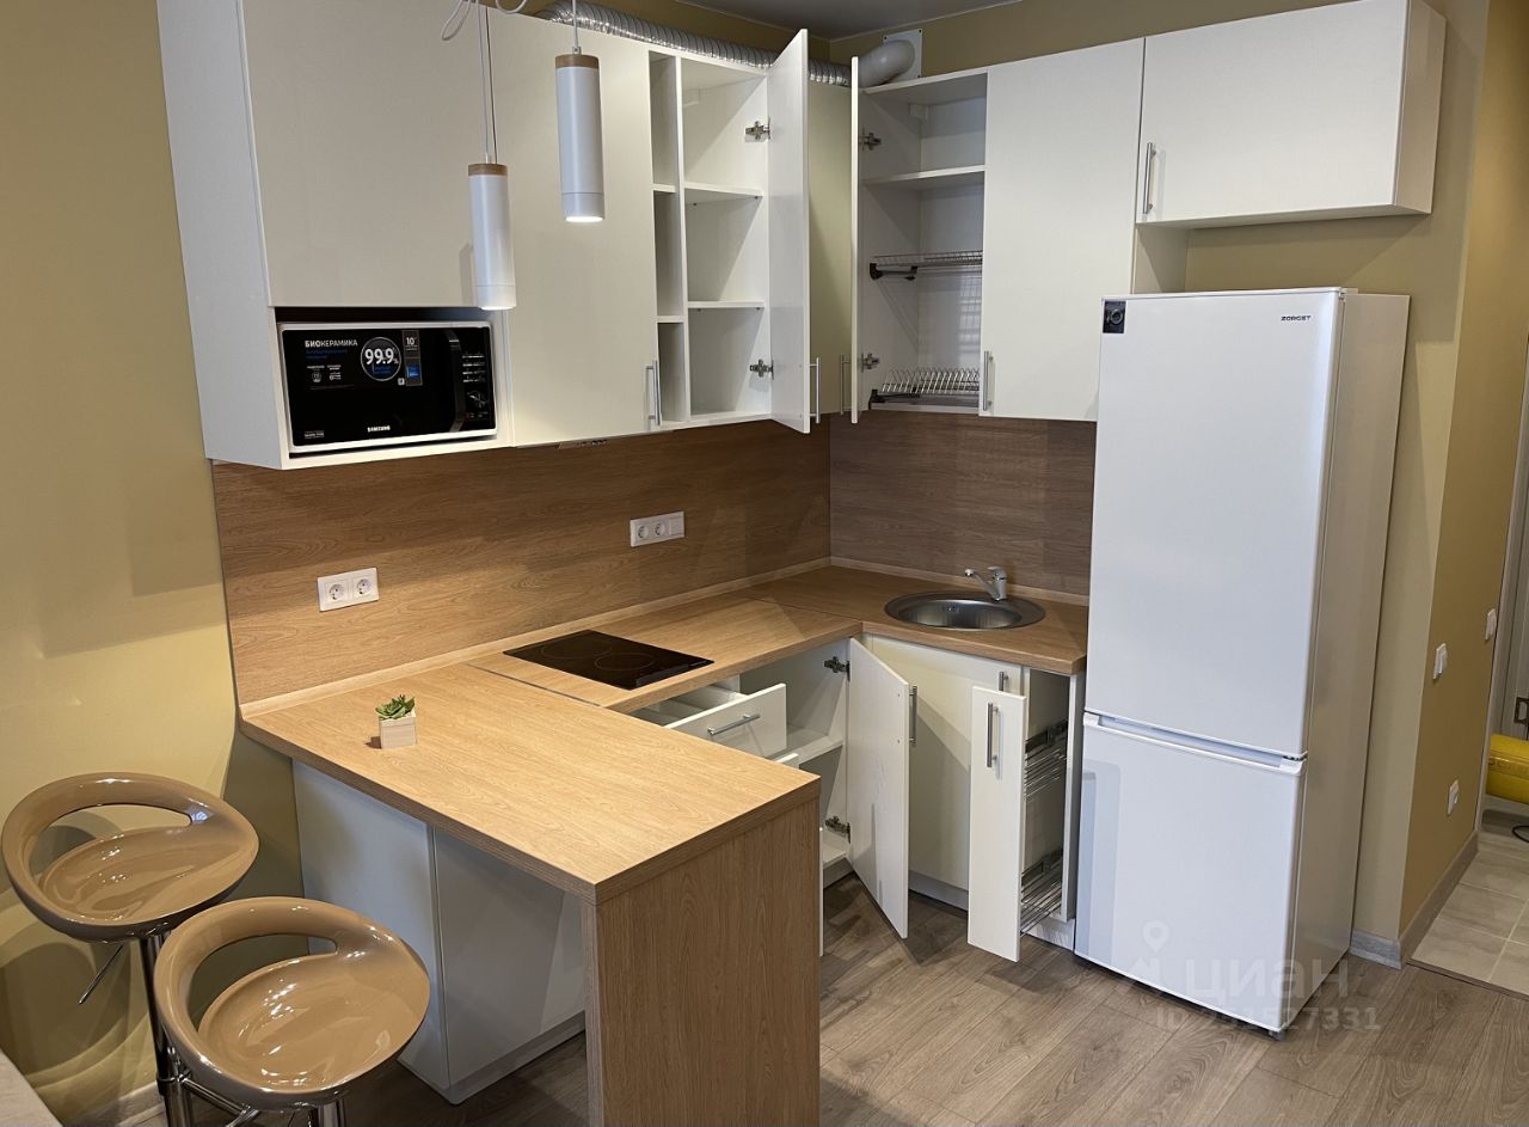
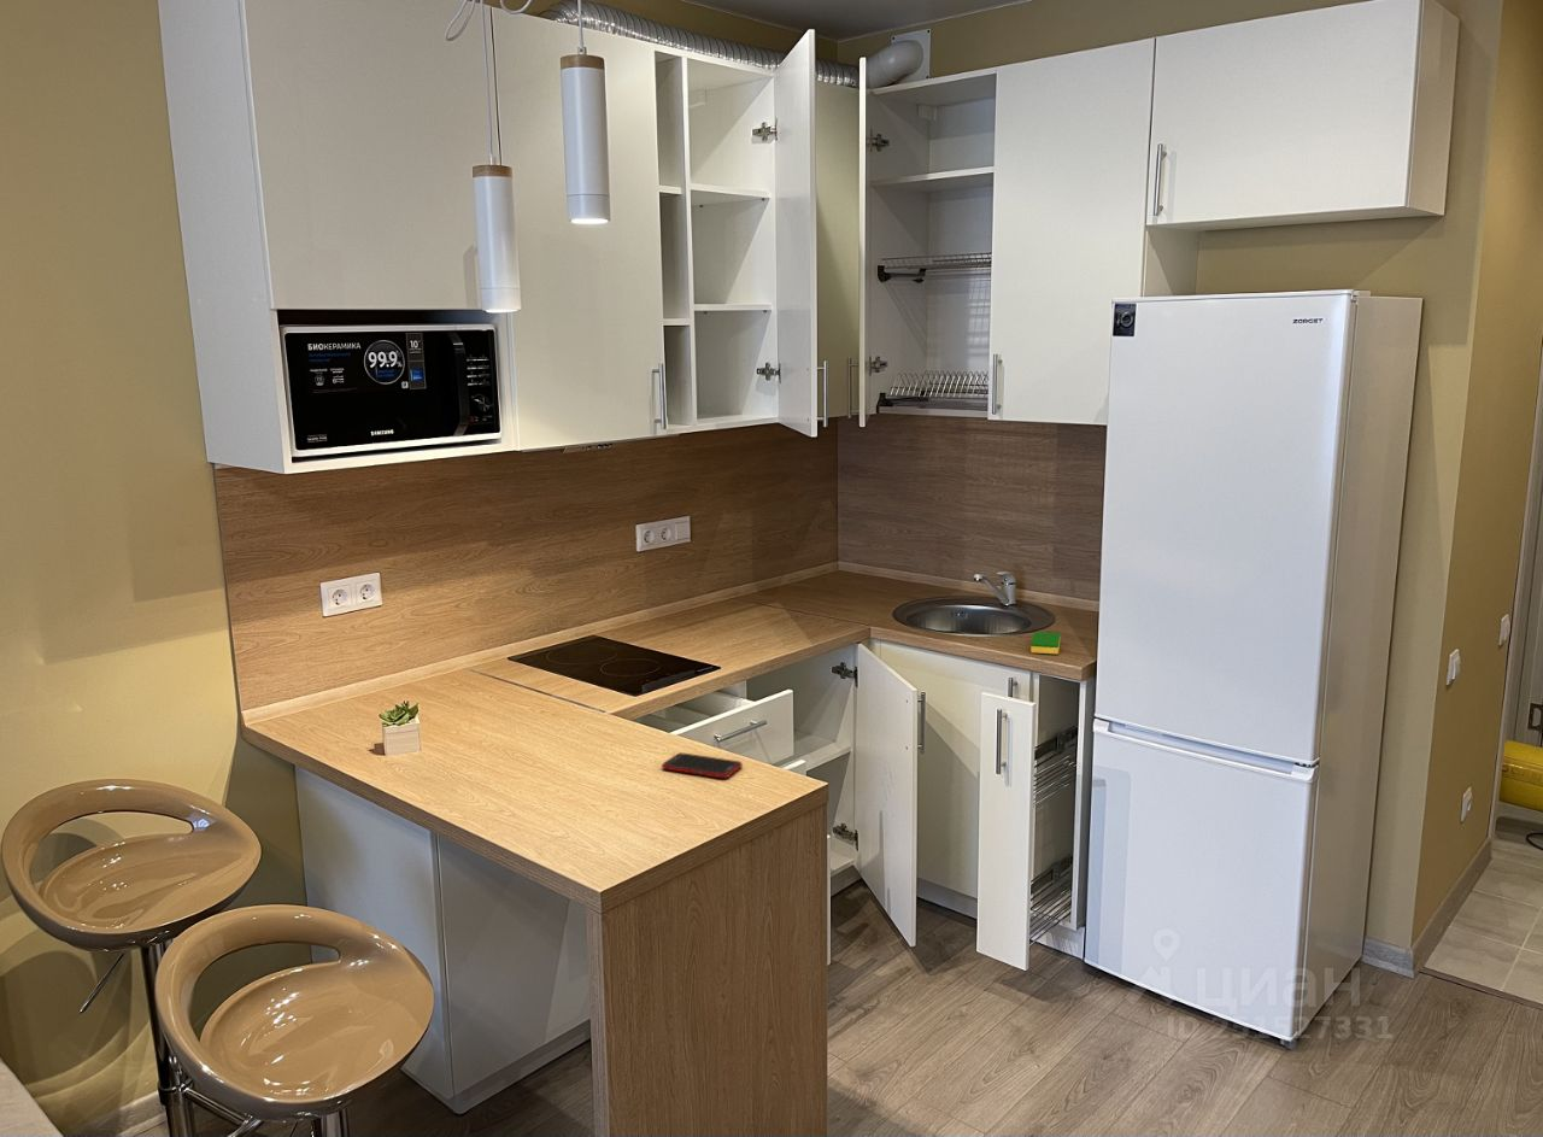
+ dish sponge (1045, 643)
+ cell phone (702, 764)
